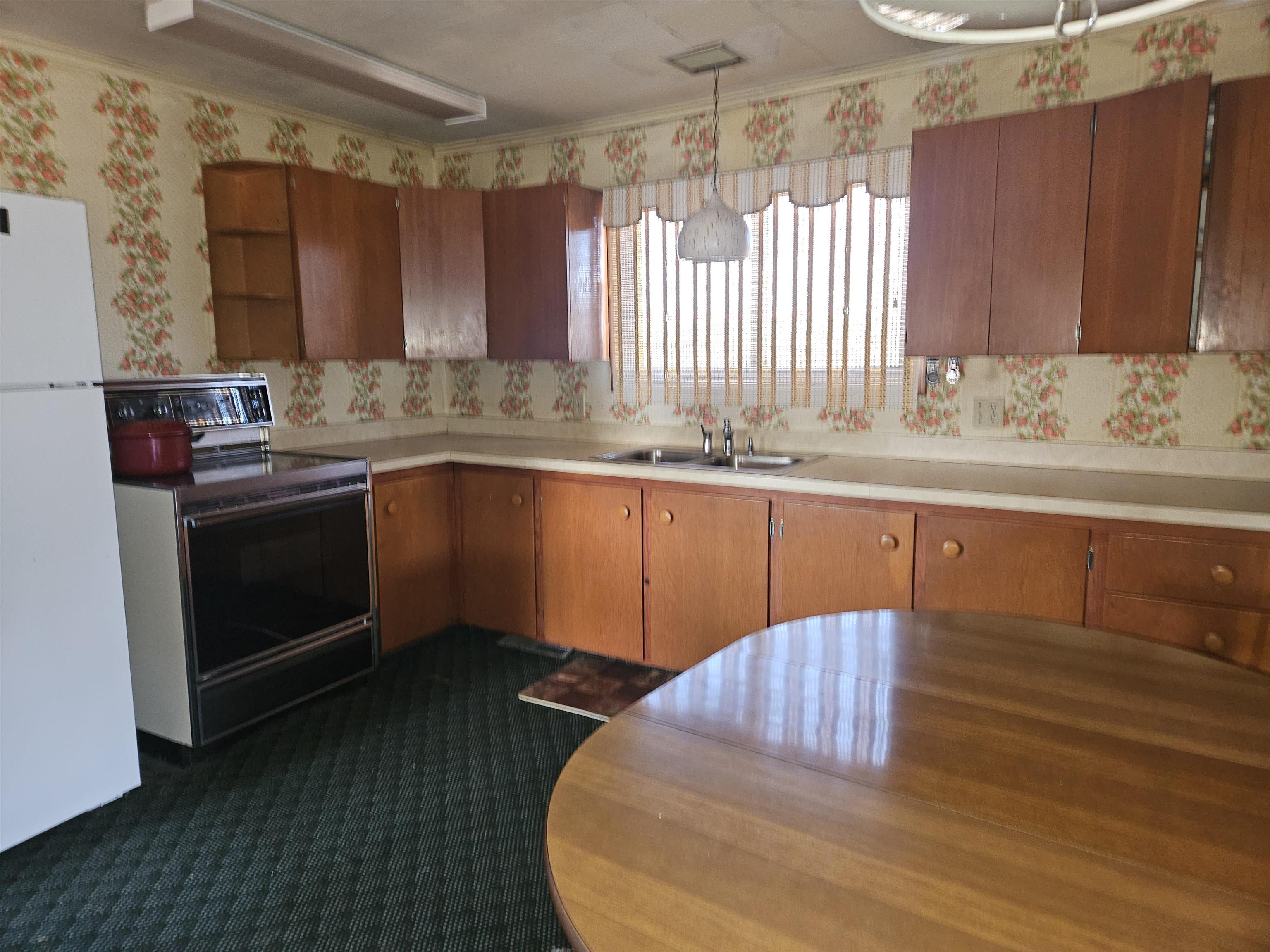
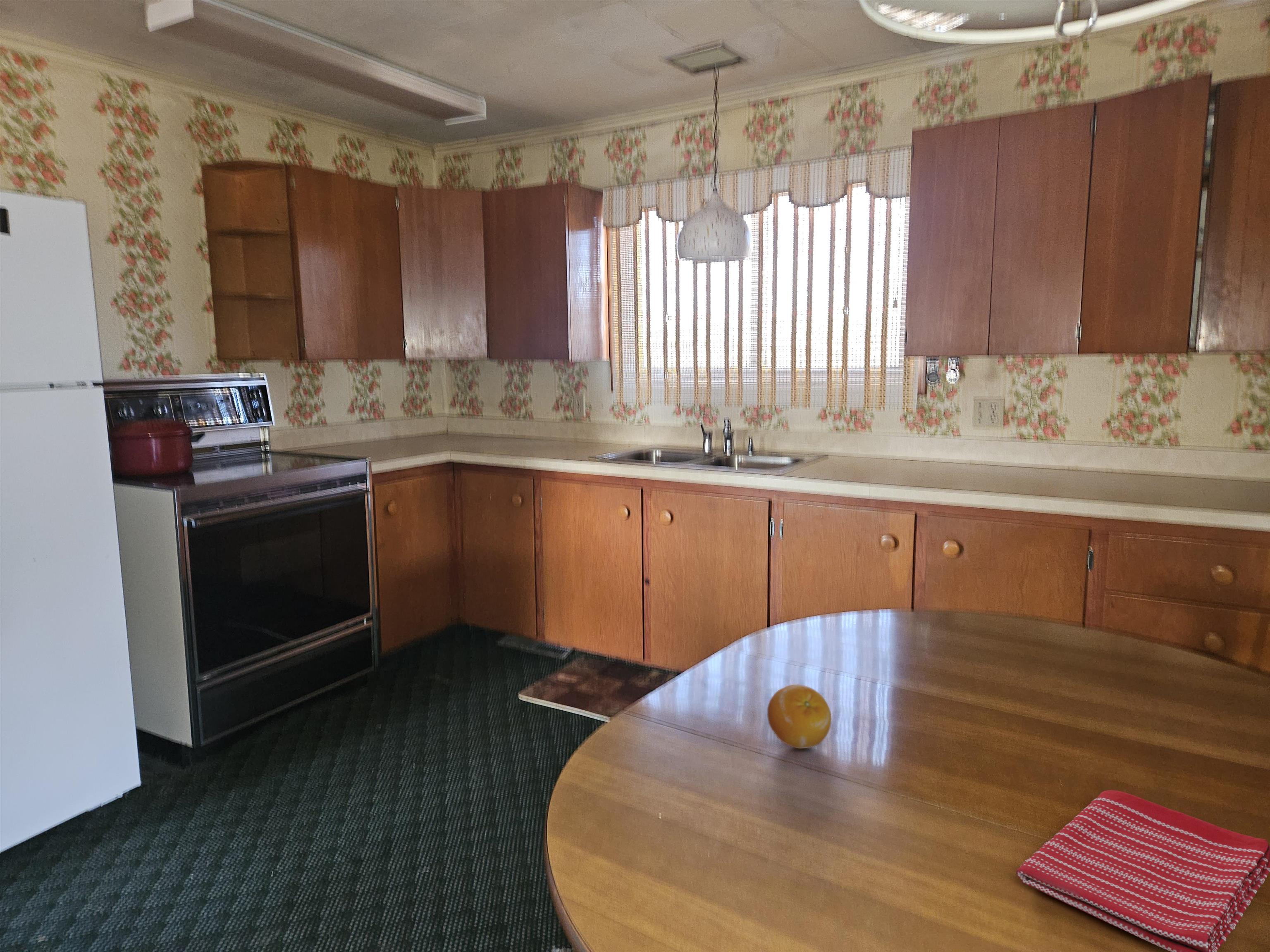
+ dish towel (1148, 862)
+ fruit (799, 716)
